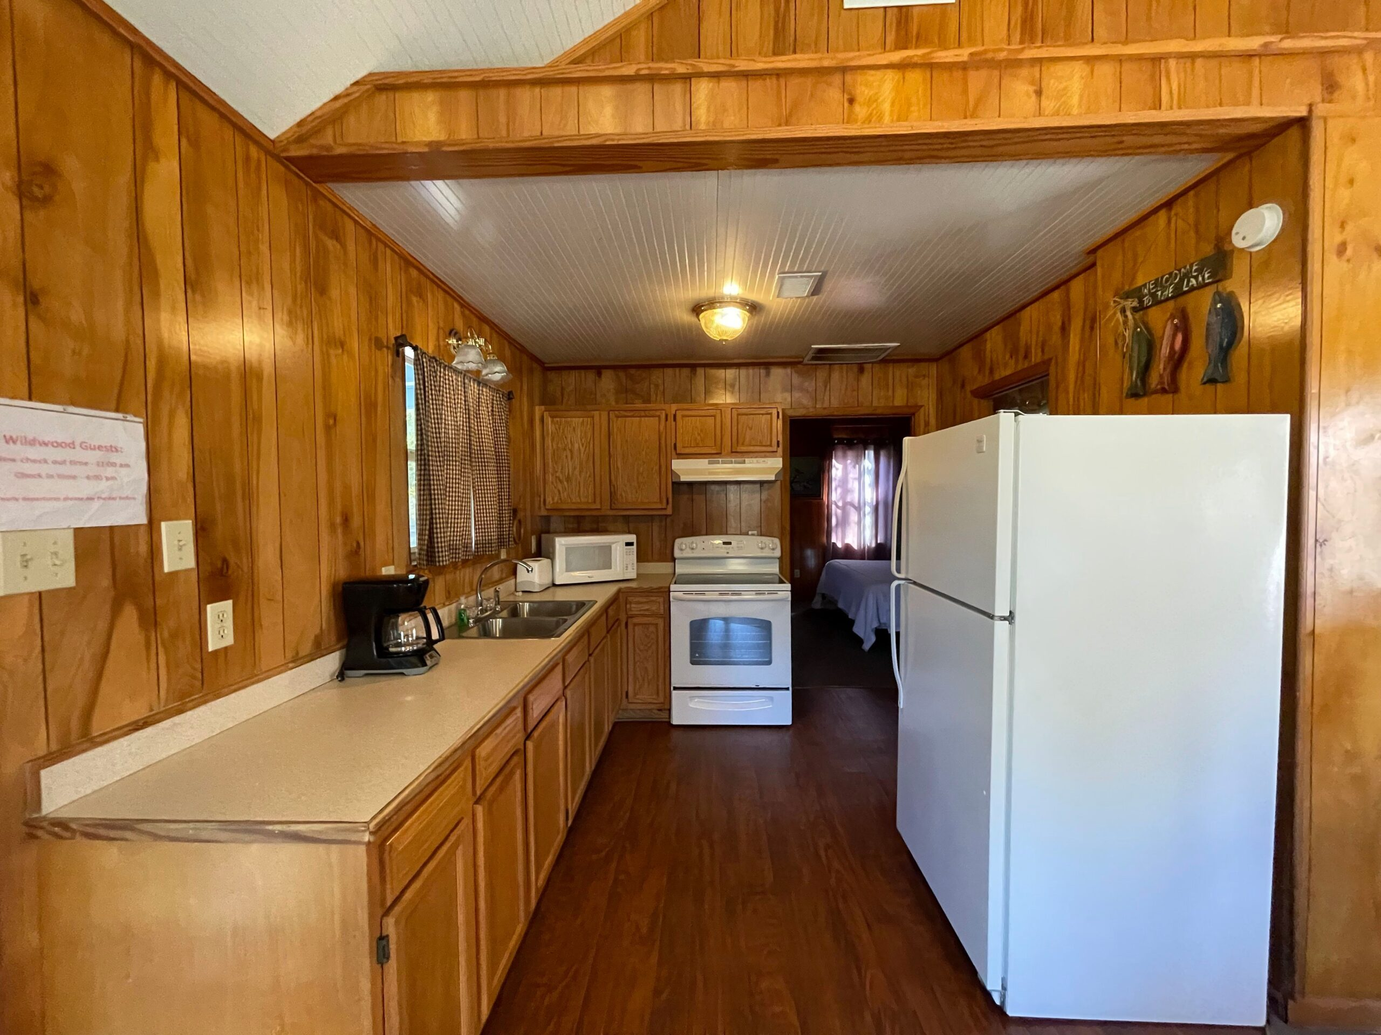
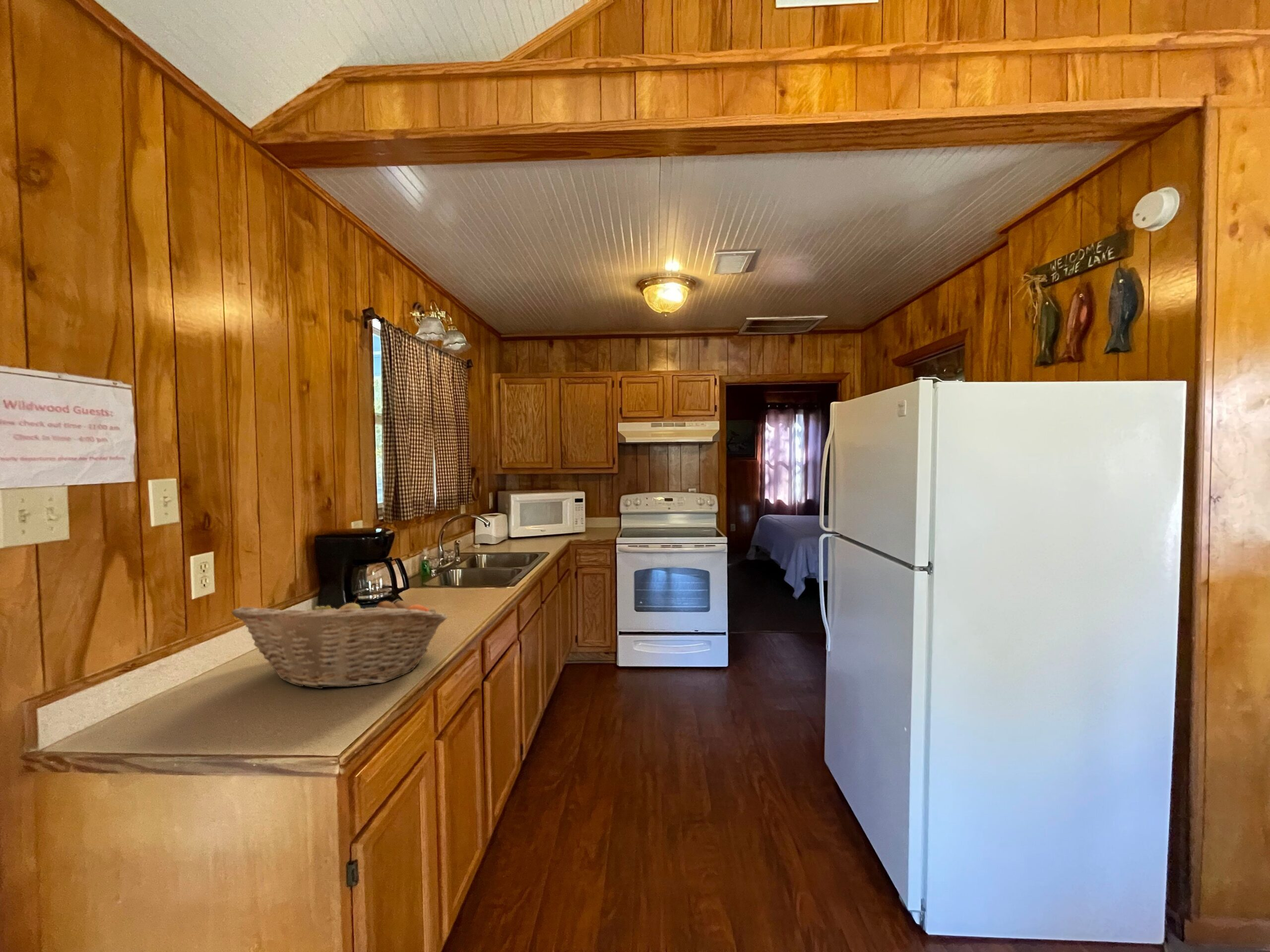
+ fruit basket (346, 629)
